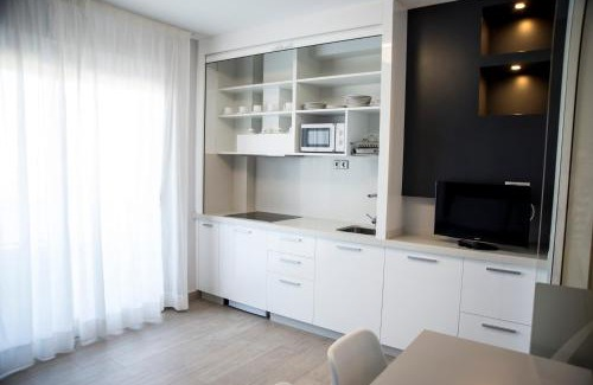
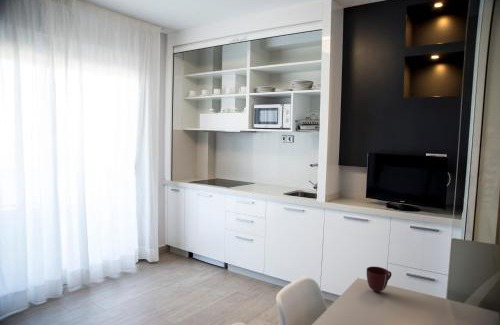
+ mug (380, 280)
